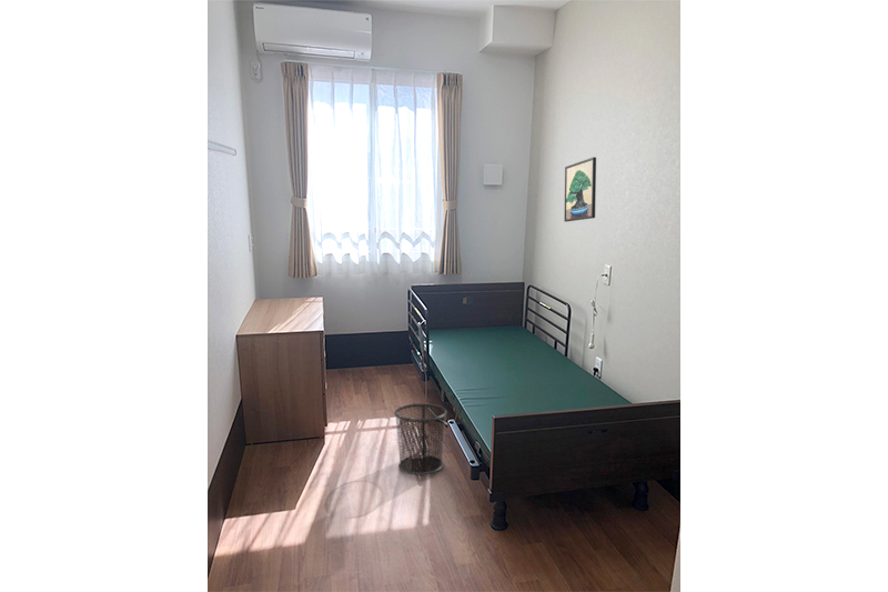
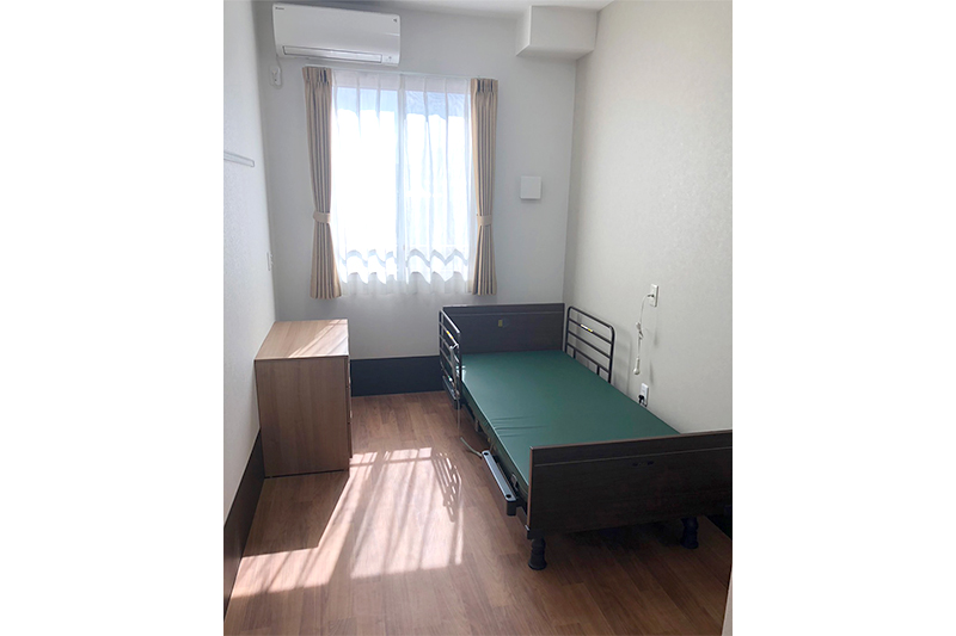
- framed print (578, 191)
- waste bin (421, 438)
